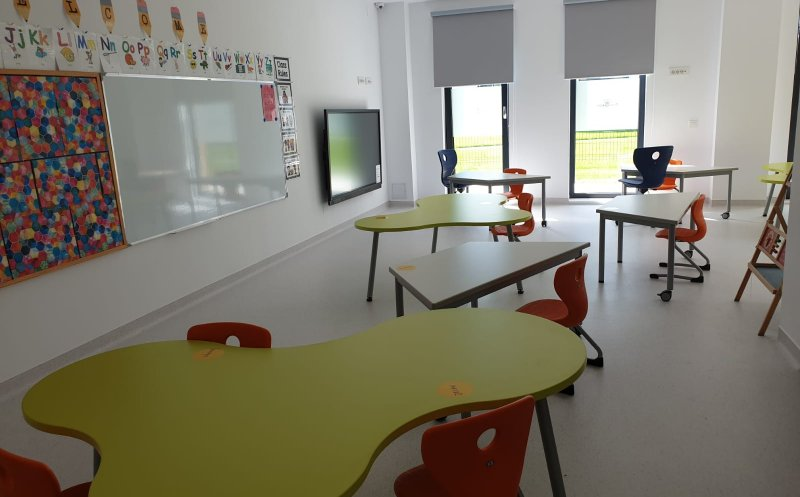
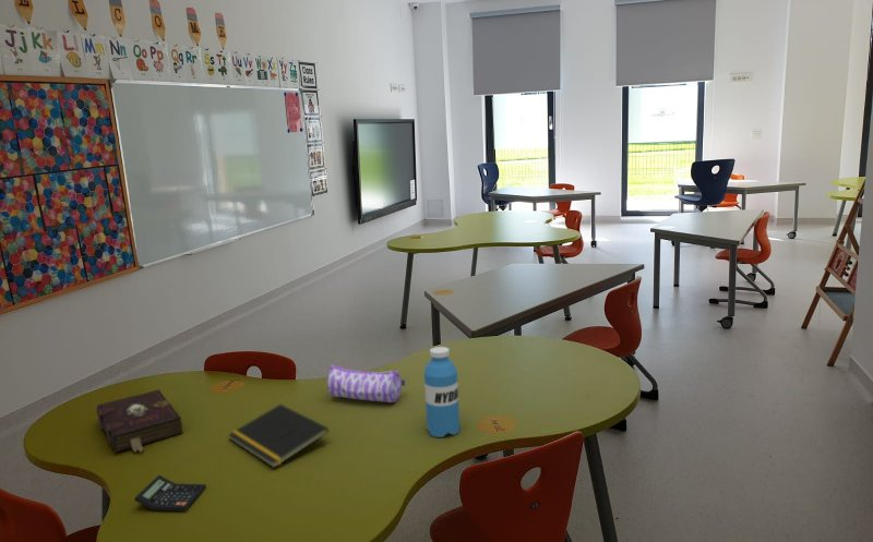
+ calculator (170, 492)
+ water bottle (441, 389)
+ book (139, 420)
+ pencil case (364, 383)
+ notepad (277, 433)
